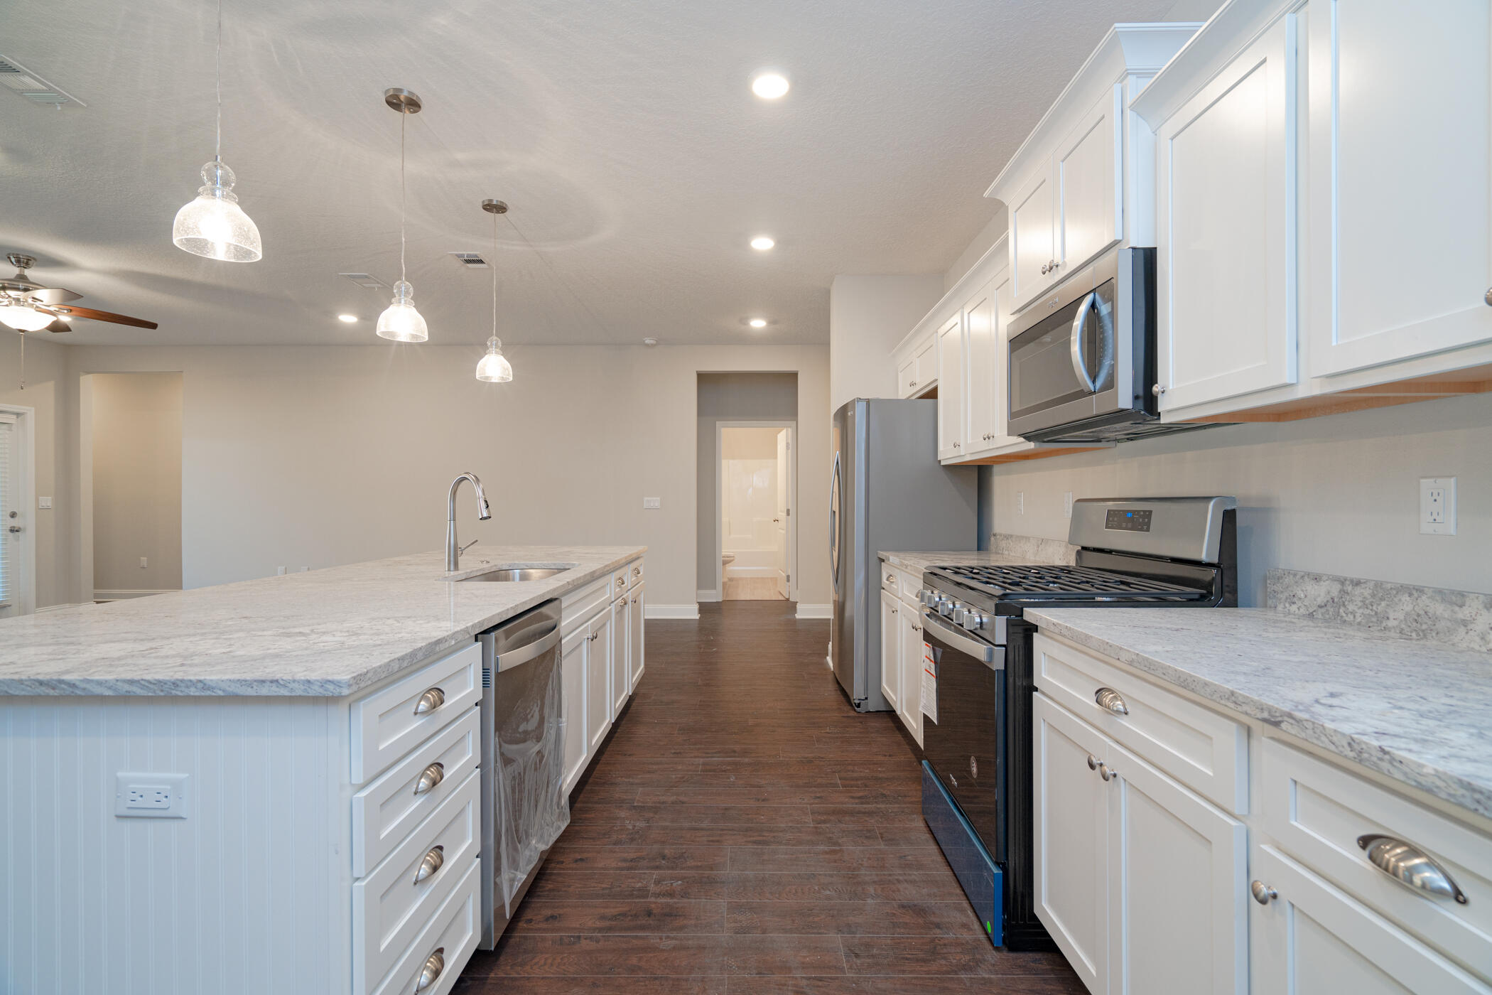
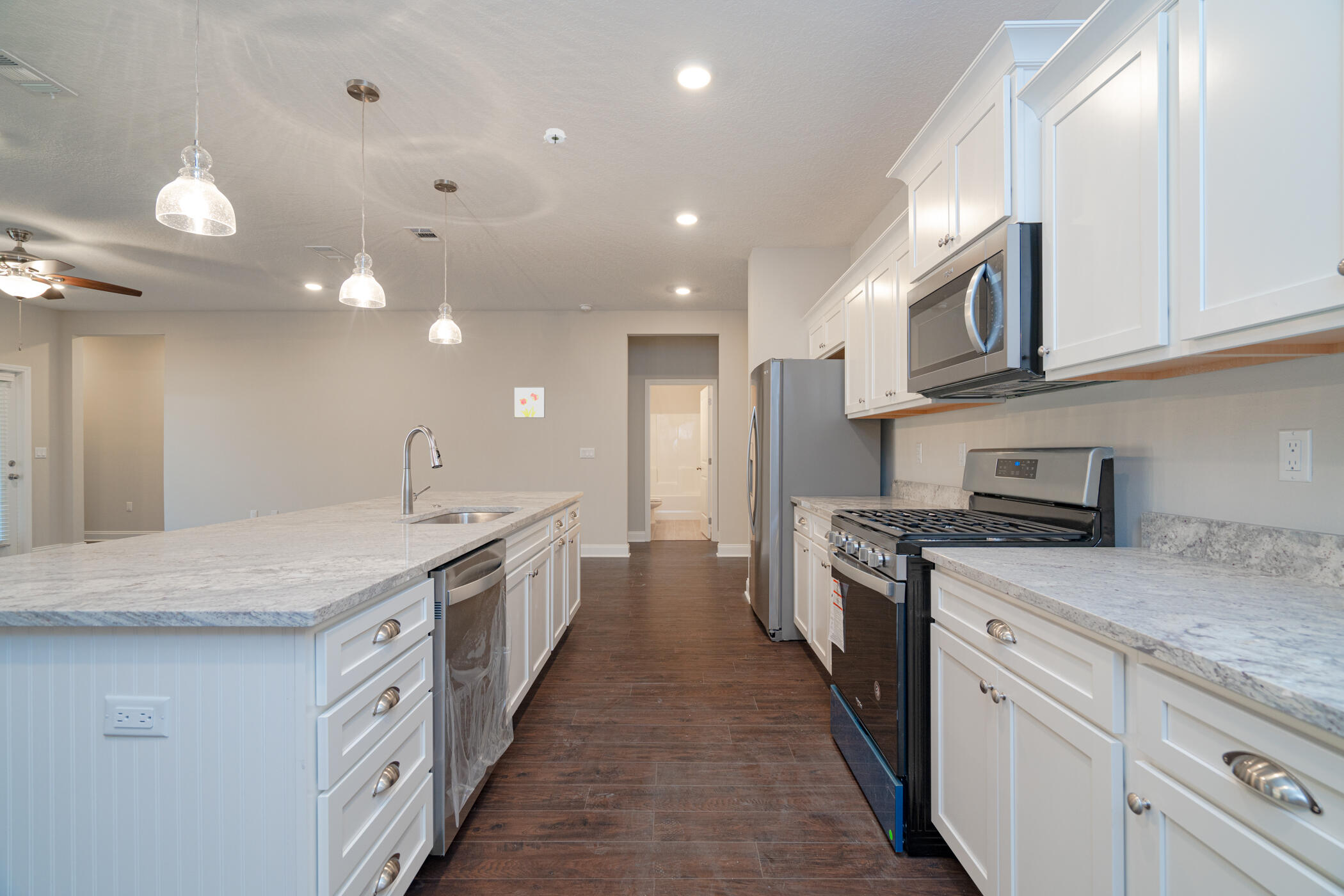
+ smoke detector (554, 136)
+ wall art (529, 402)
